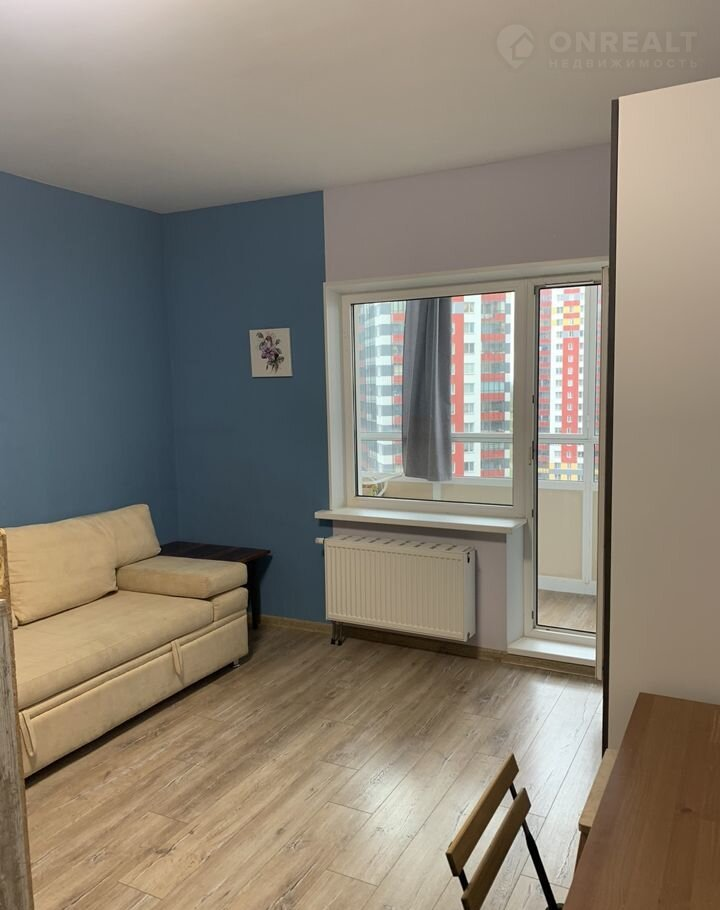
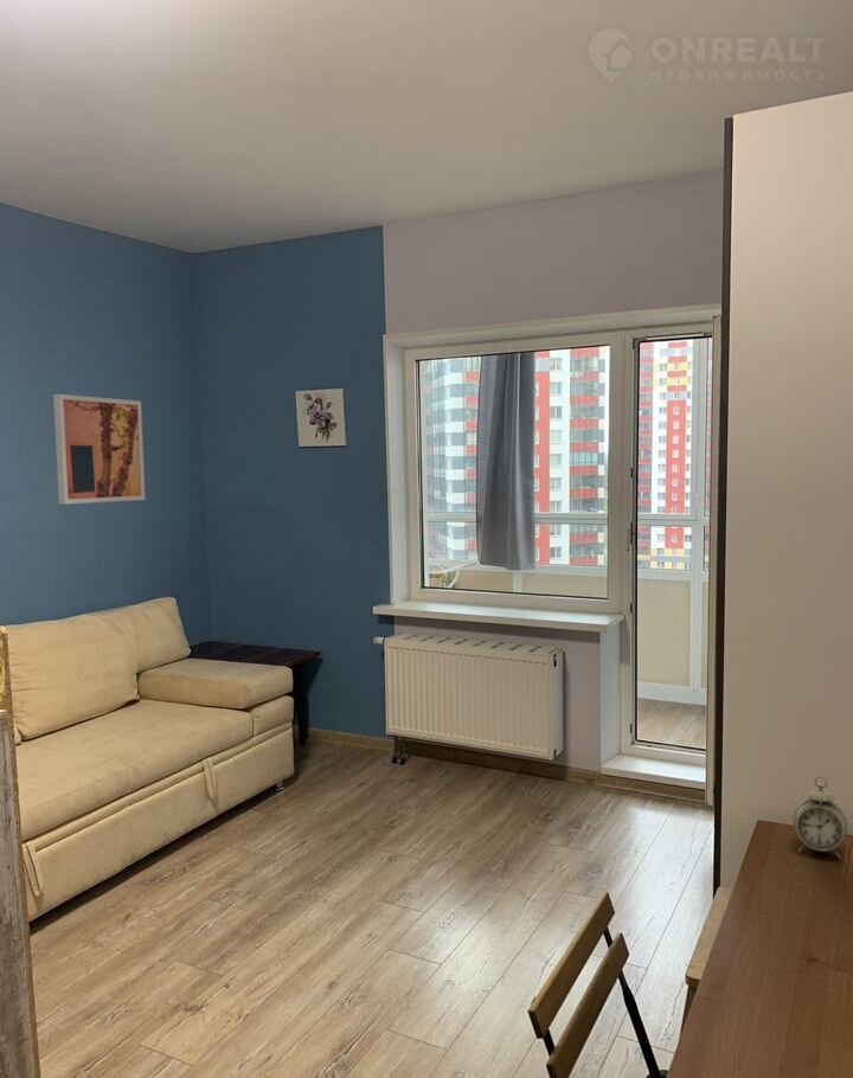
+ alarm clock (820, 815)
+ wall art (101, 450)
